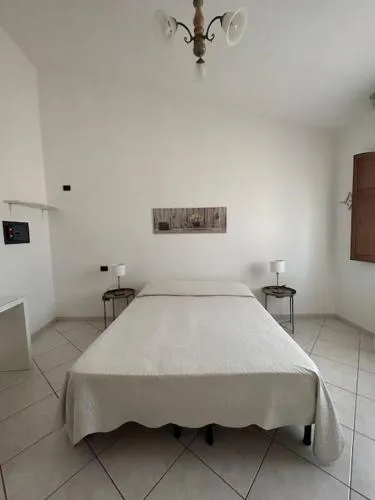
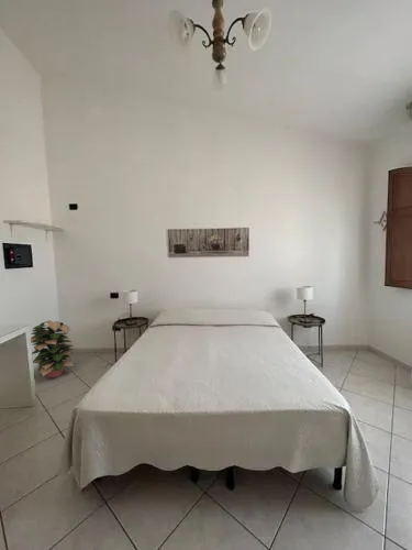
+ decorative plant (52, 348)
